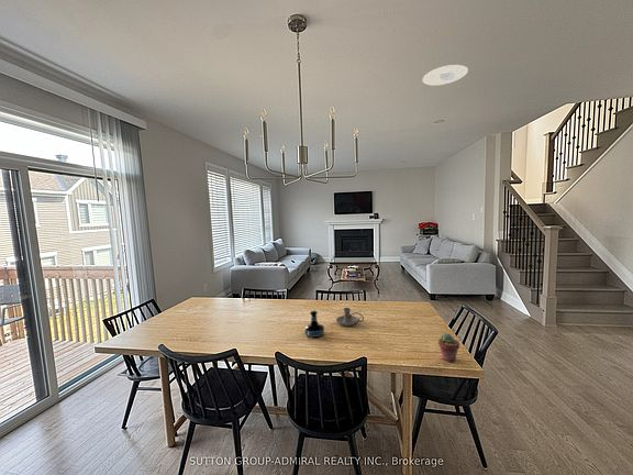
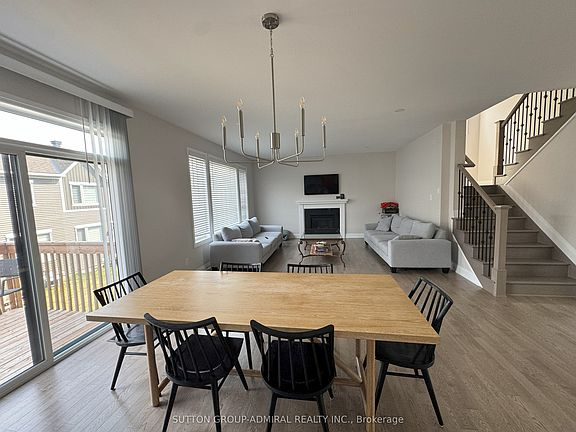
- tequila bottle (313, 322)
- candle holder (349, 316)
- potted succulent (448, 346)
- recessed light (444, 73)
